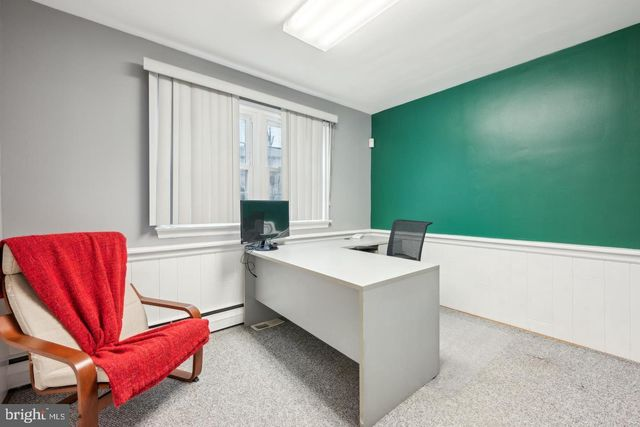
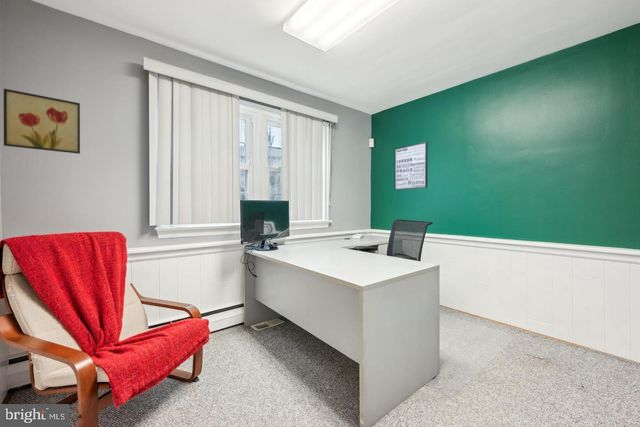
+ wall art (44, 123)
+ wall art (410, 167)
